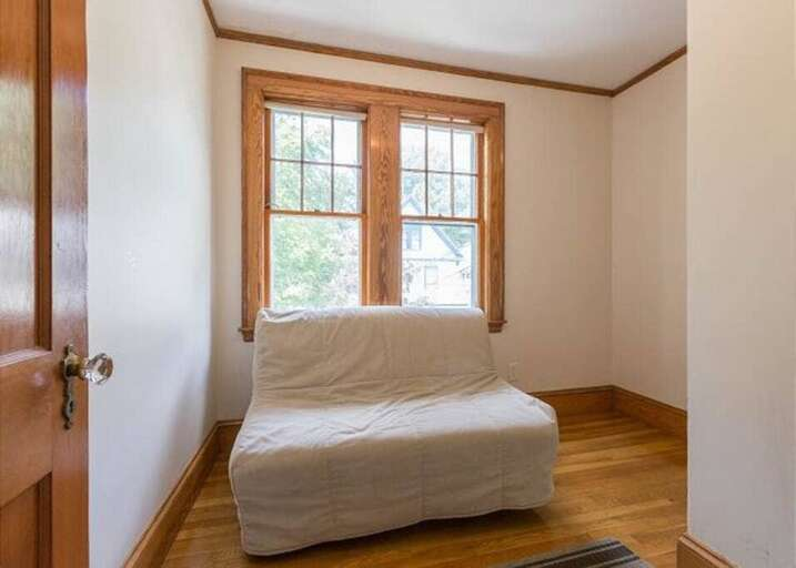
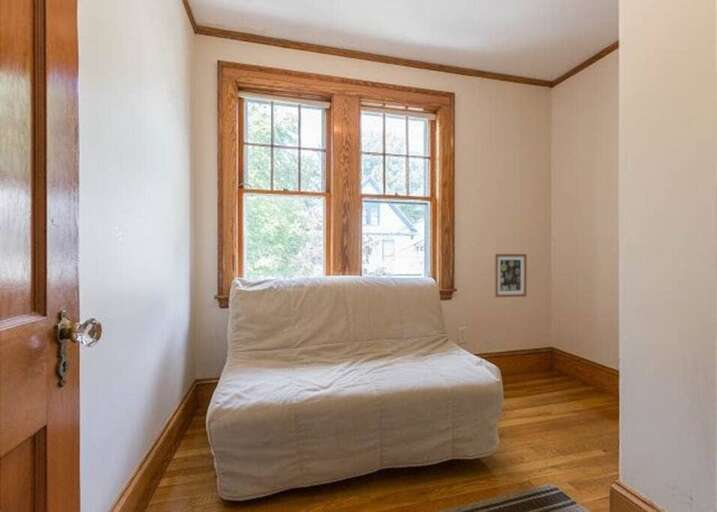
+ wall art (510, 275)
